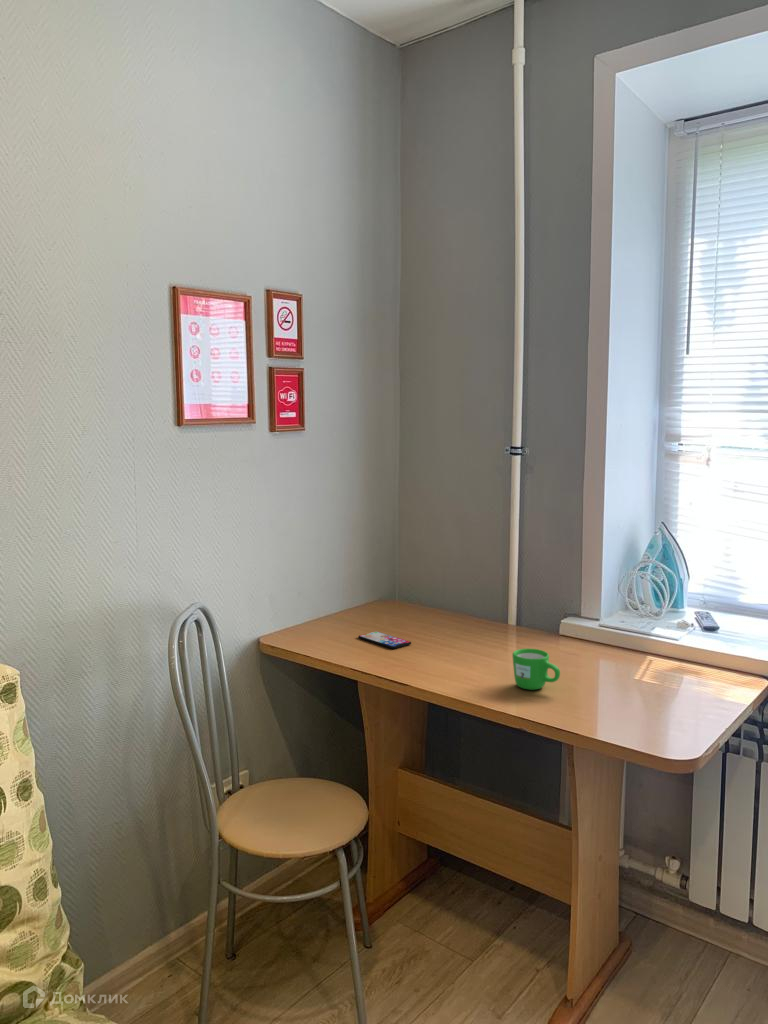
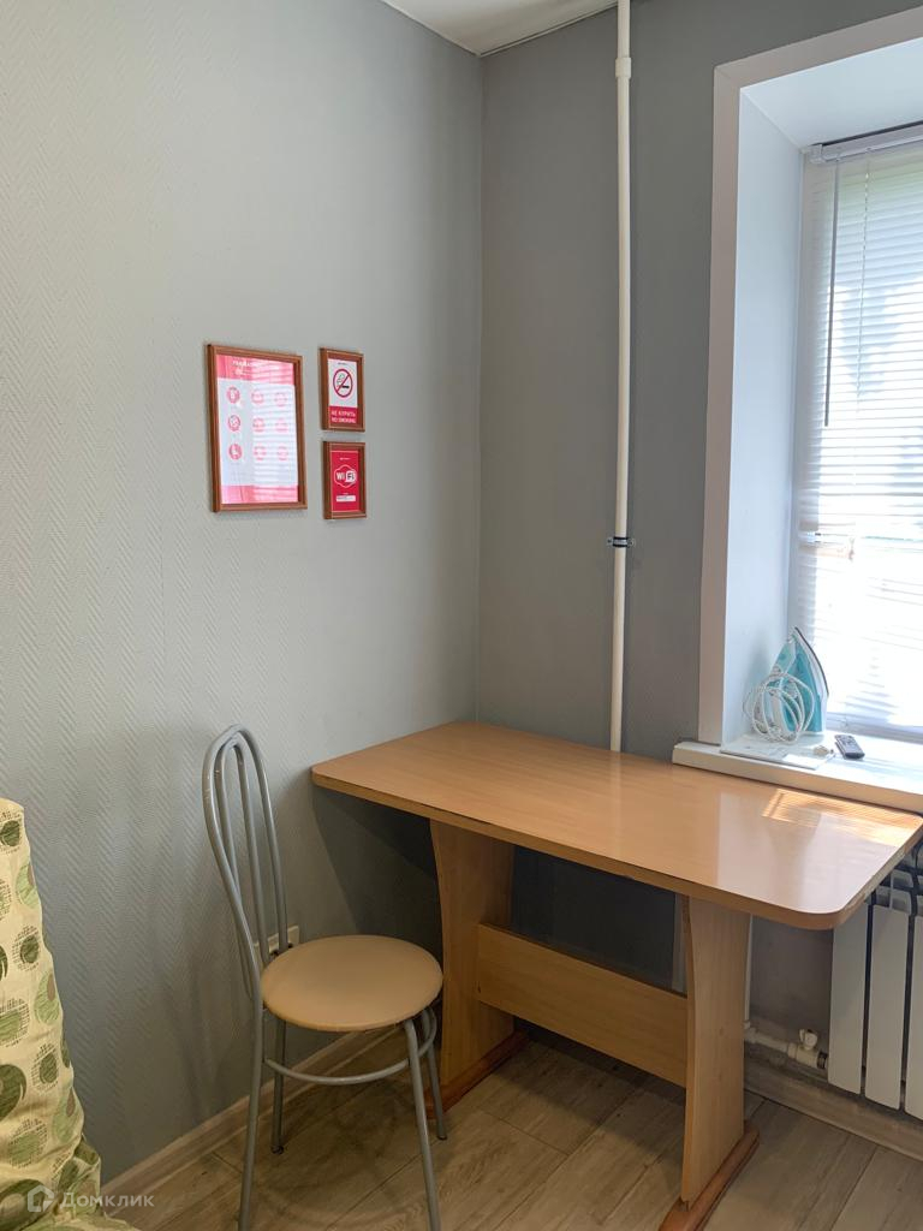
- mug (536, 671)
- smartphone (384, 639)
